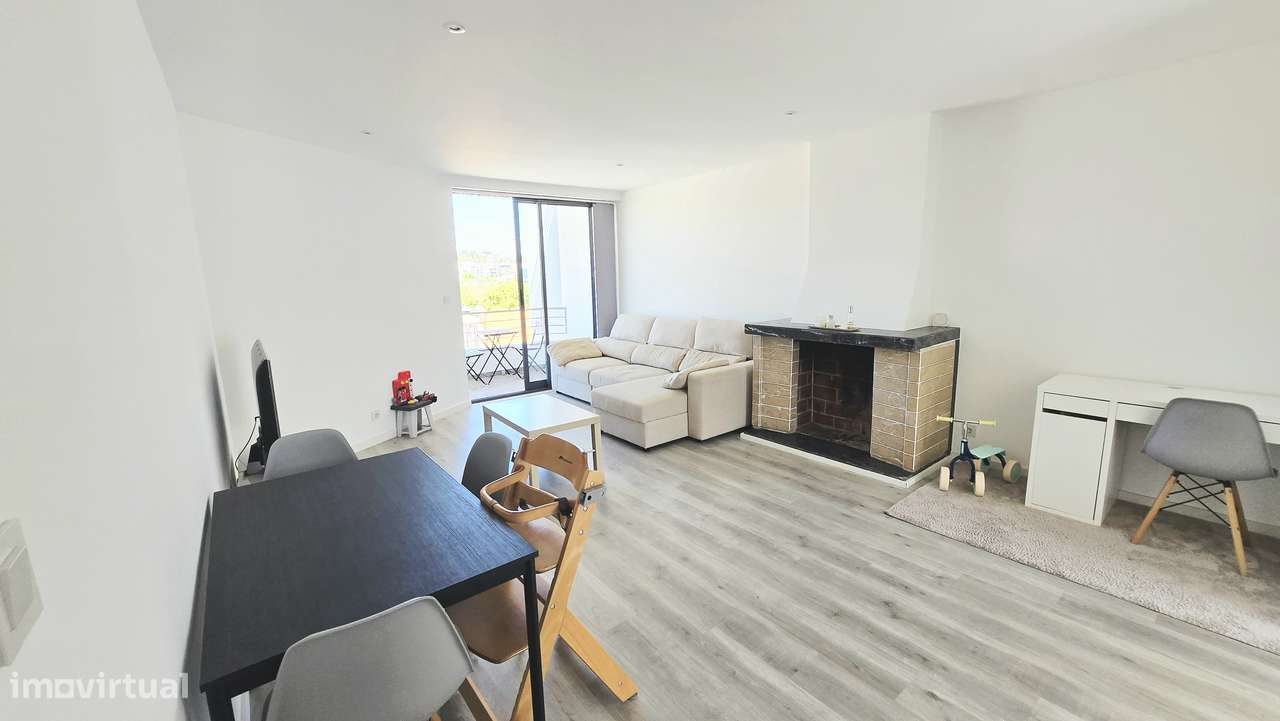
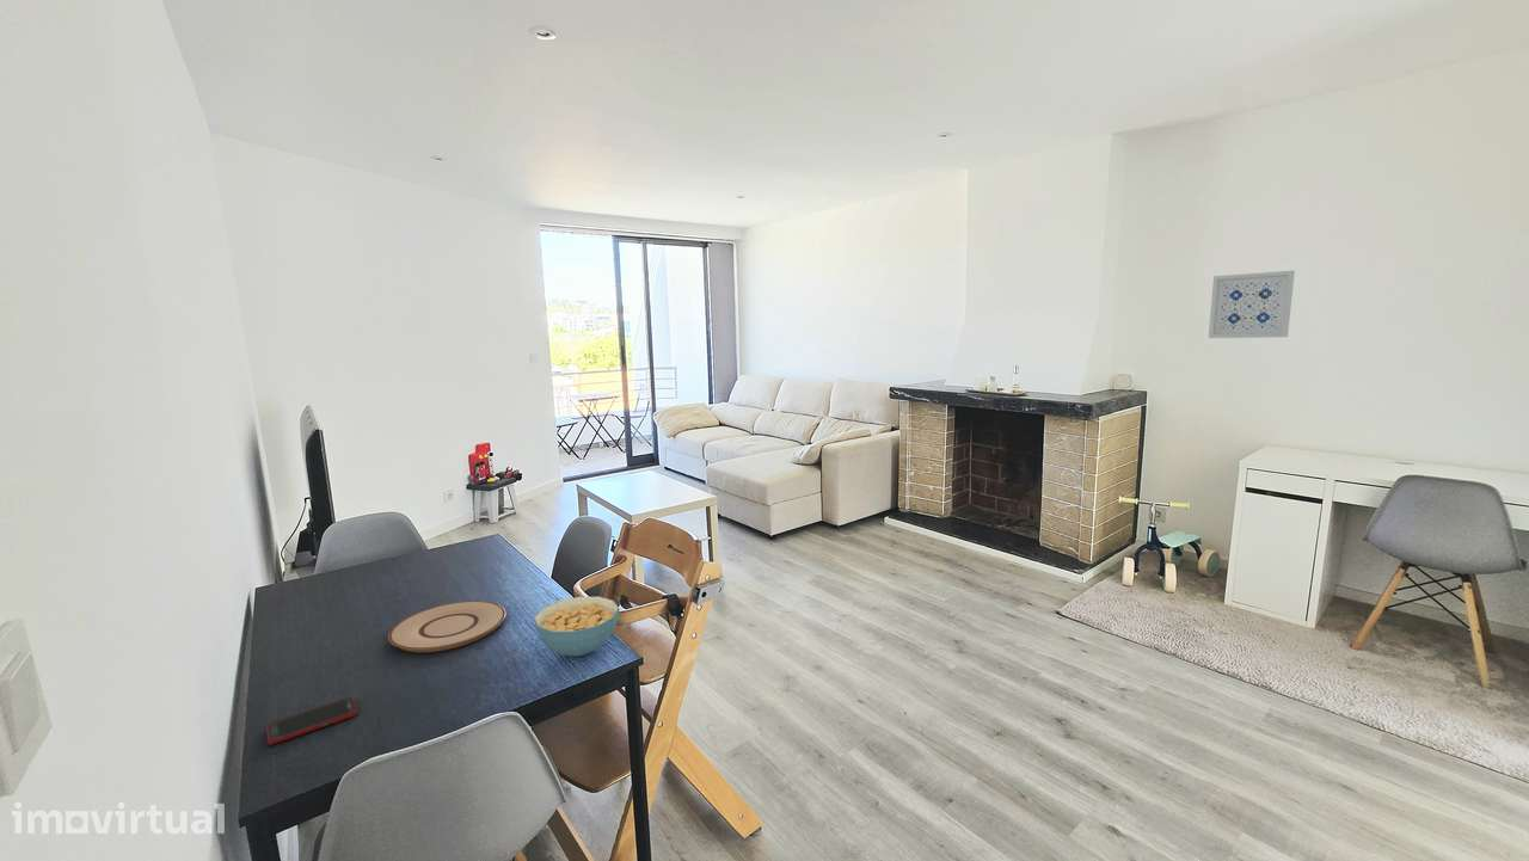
+ plate (449, 625)
+ cereal bowl (578, 632)
+ wall art (1249, 306)
+ cell phone (313, 719)
